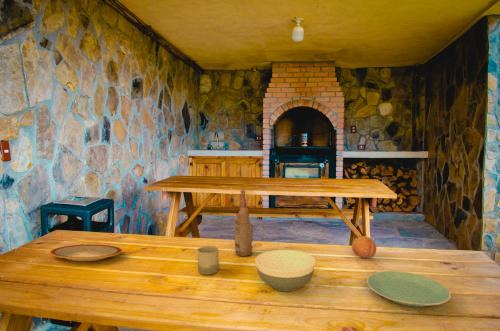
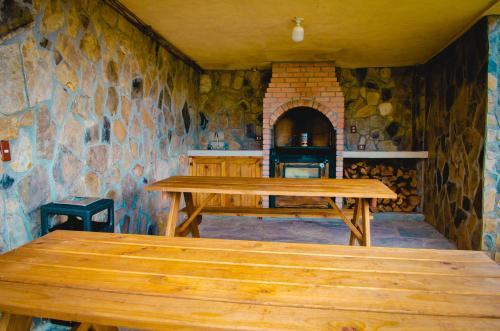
- fruit (364, 246)
- bowl (285, 272)
- plate (406, 289)
- plate (86, 254)
- cup (209, 258)
- bottle (242, 221)
